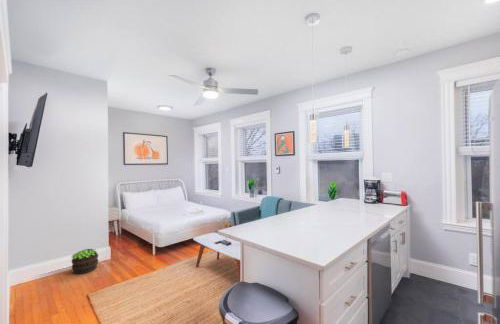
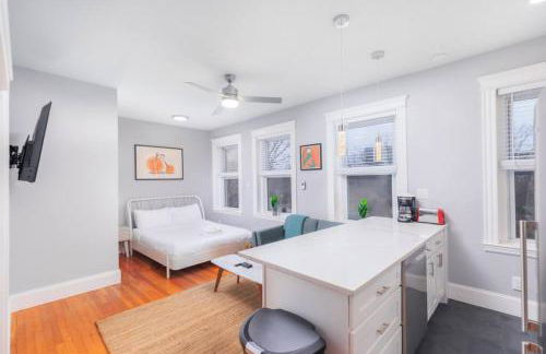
- potted plant (85, 259)
